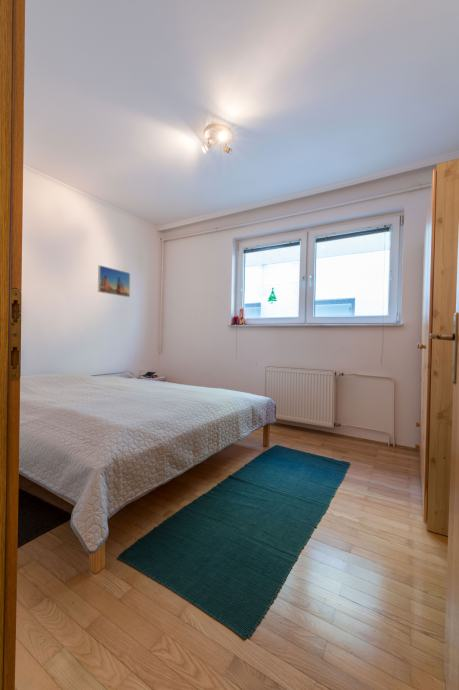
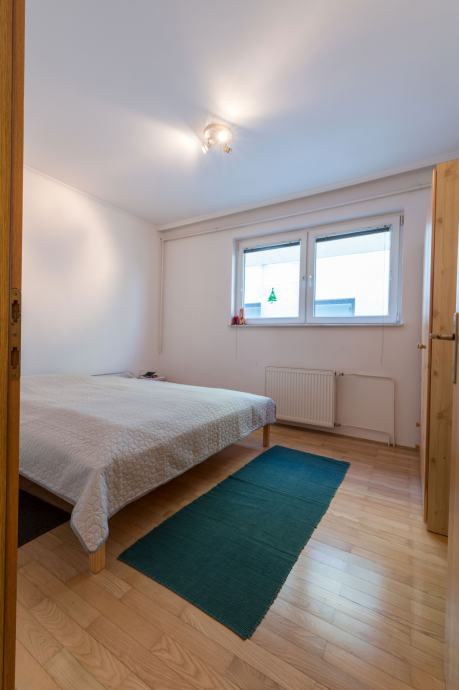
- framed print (114, 282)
